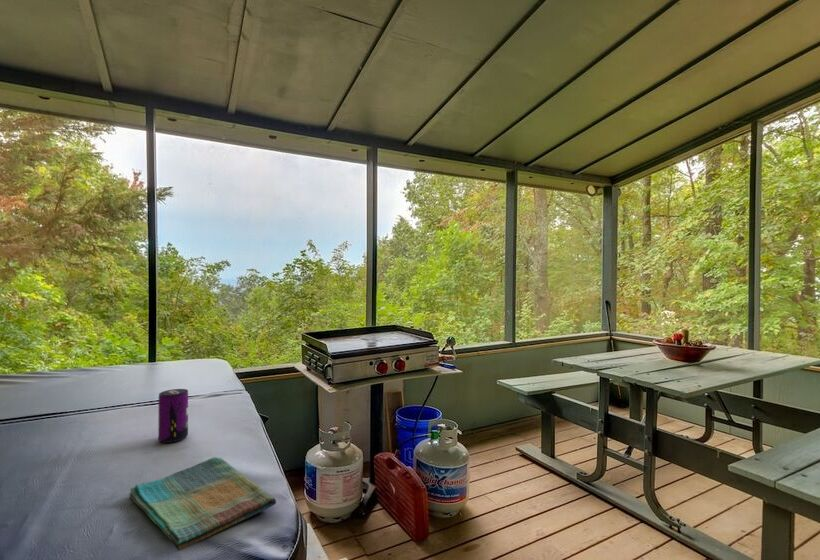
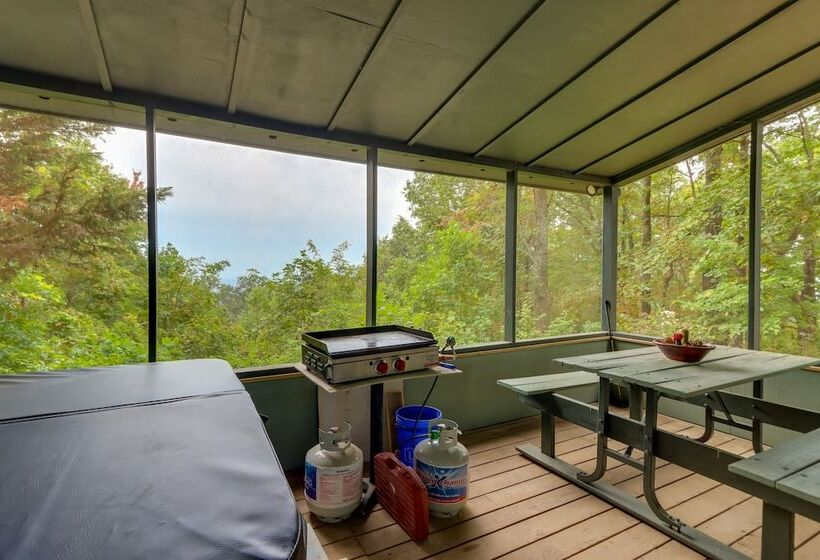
- beverage can (173, 415)
- dish towel (202, 494)
